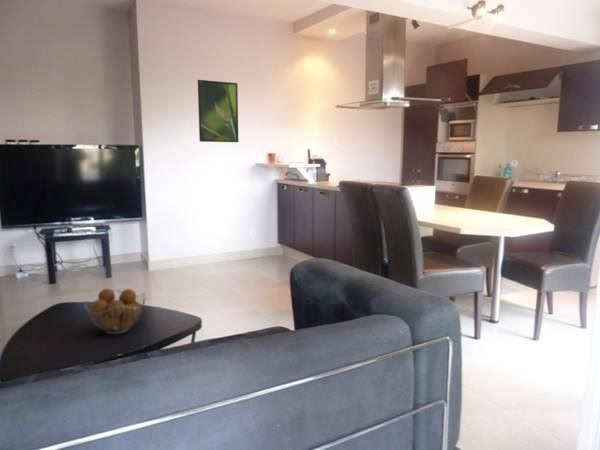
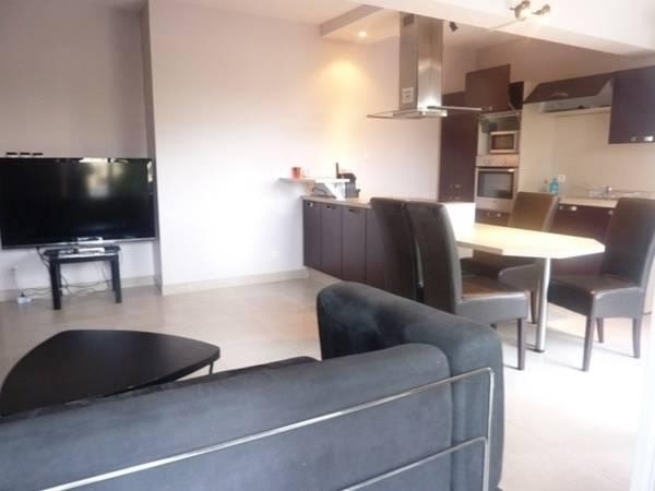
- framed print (218, 112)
- fruit basket (116, 309)
